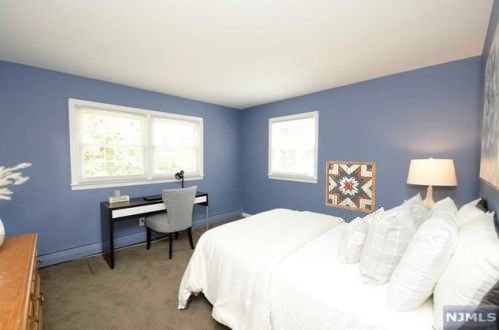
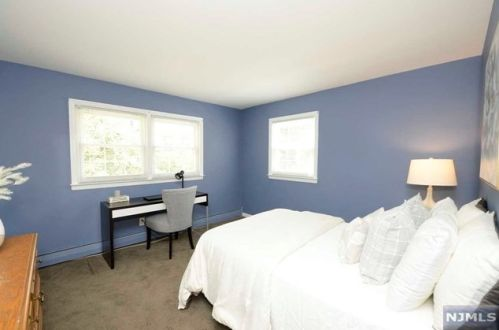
- wall art (349, 185)
